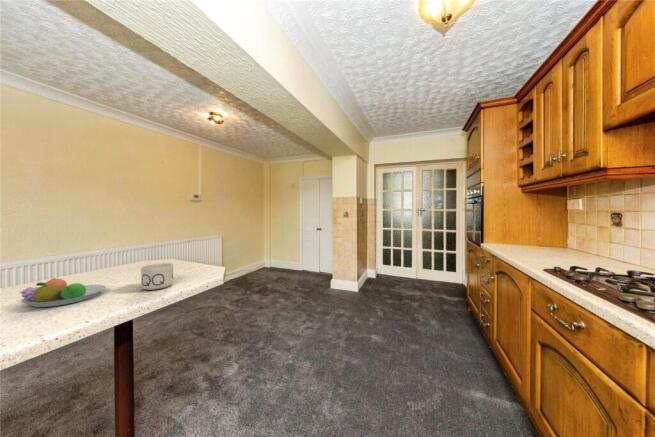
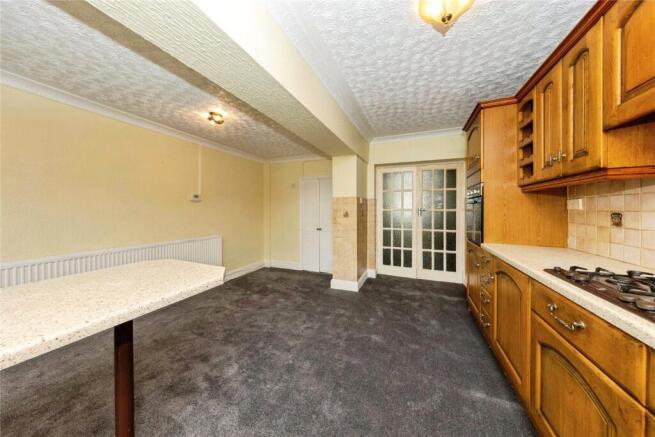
- fruit bowl (66, 288)
- mug (154, 275)
